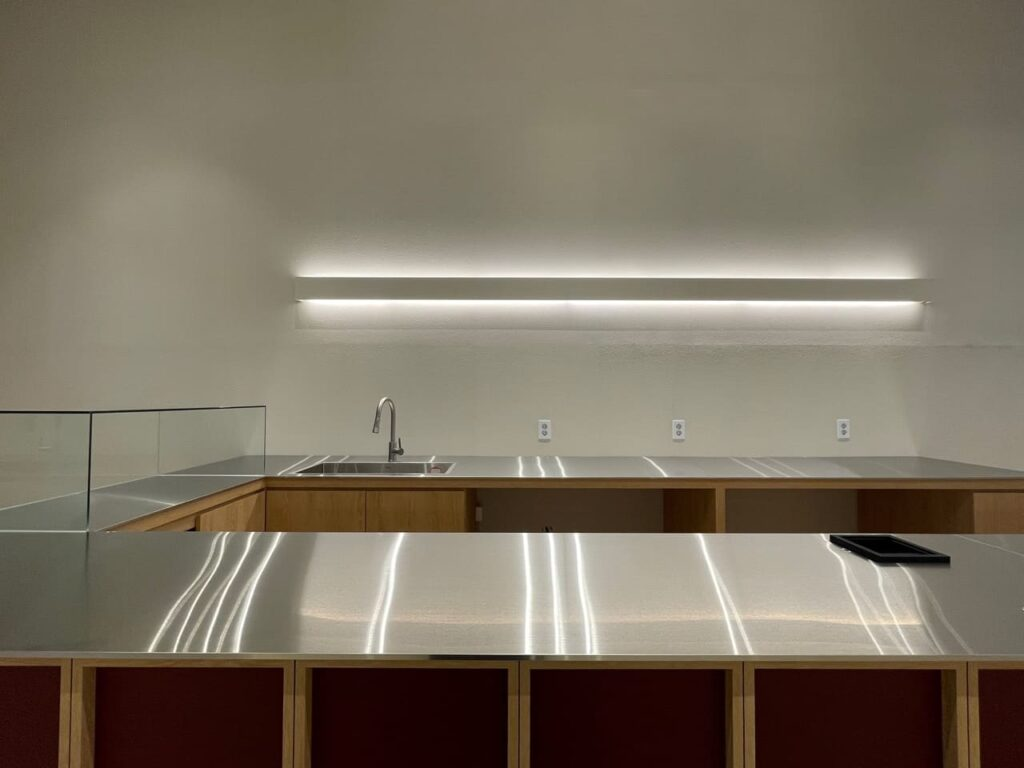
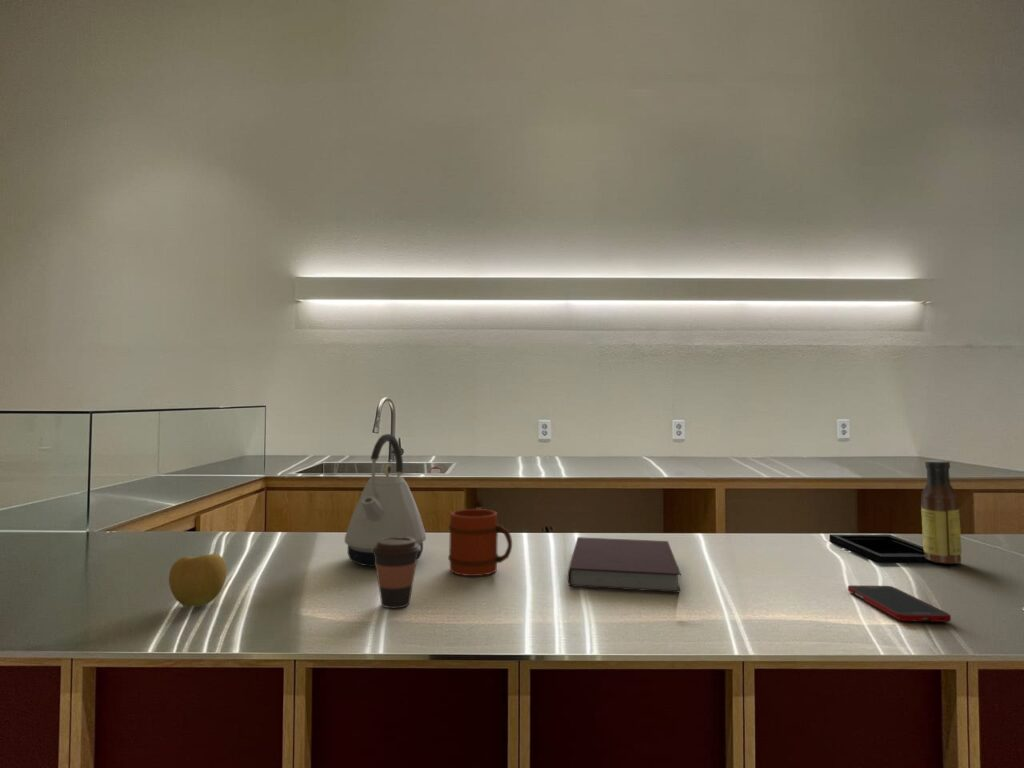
+ sauce bottle (940, 510)
+ apple (198, 579)
+ kettle (385, 497)
+ notebook (622, 561)
+ coffee cup (395, 572)
+ cell phone (895, 602)
+ mug (480, 541)
